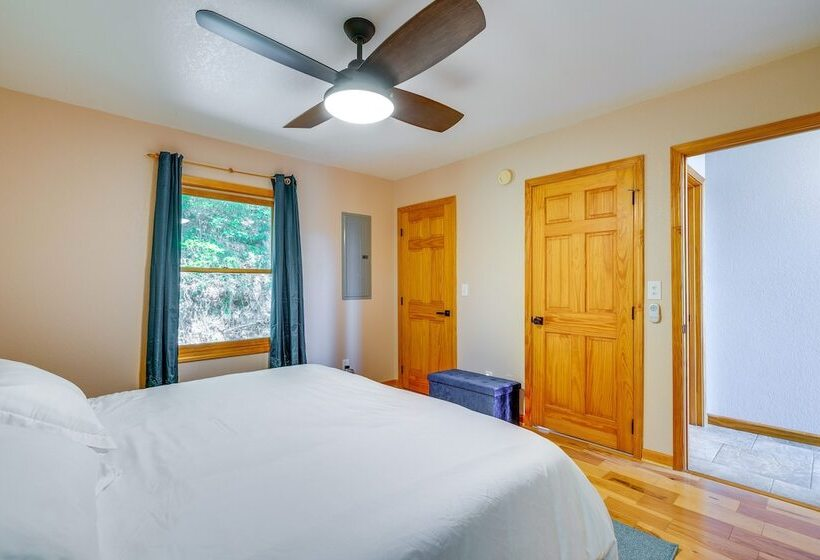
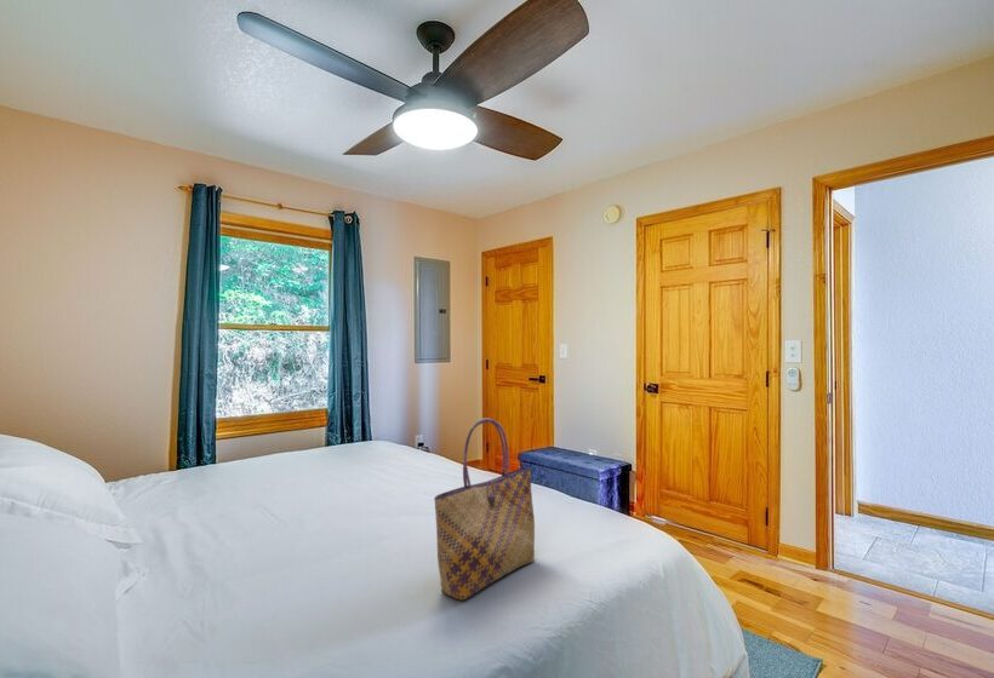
+ tote bag (490, 496)
